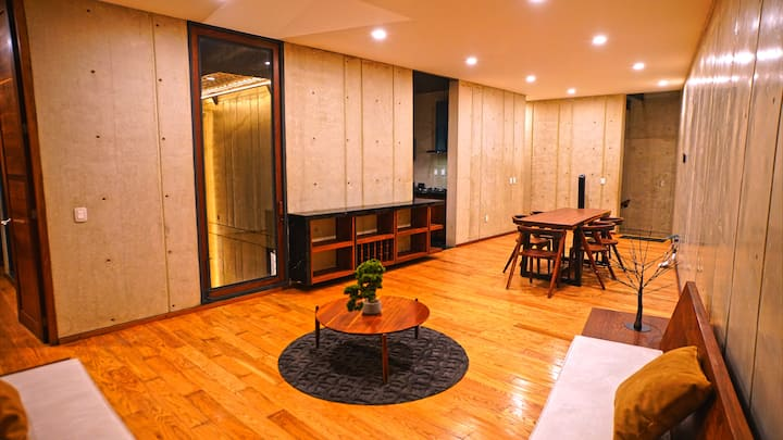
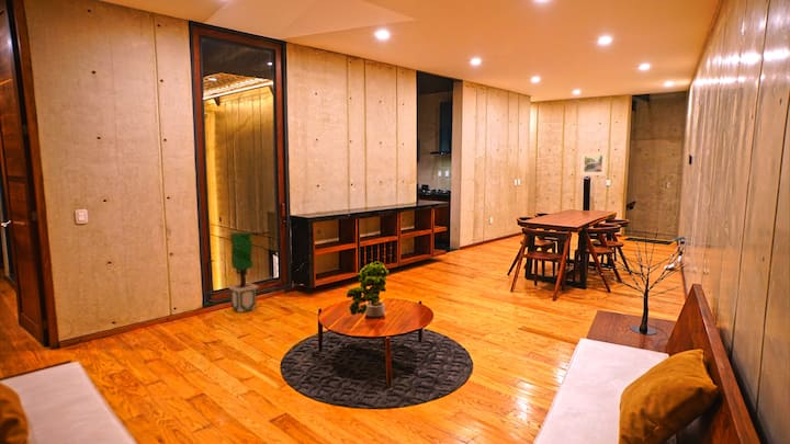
+ potted tree (241, 271)
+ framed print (592, 163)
